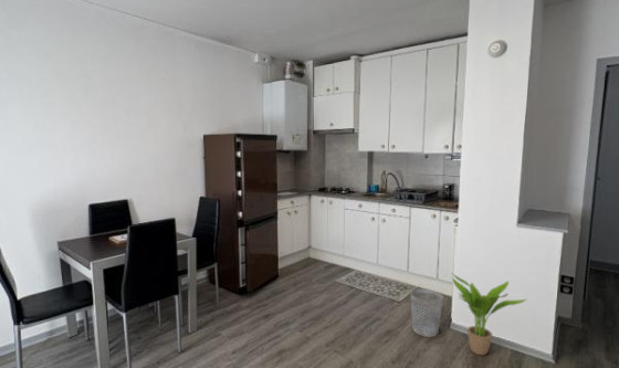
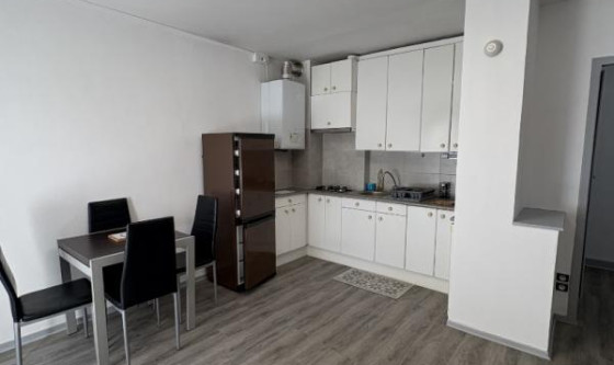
- potted plant (481, 315)
- wastebasket (426, 313)
